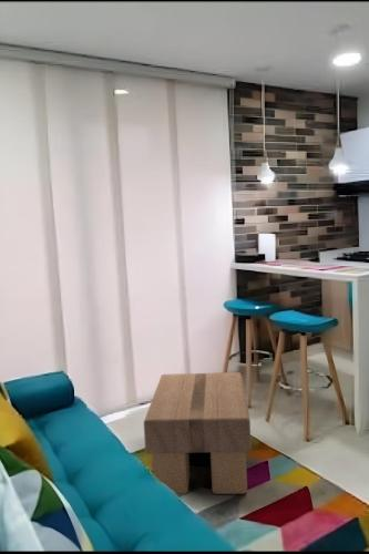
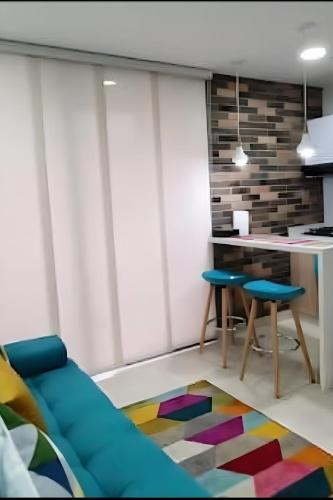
- footstool (199, 427)
